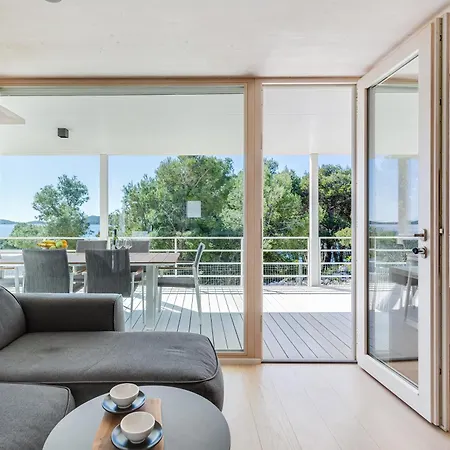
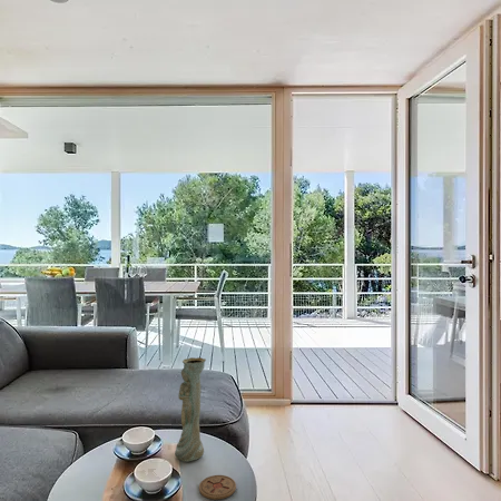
+ vase (189, 407)
+ coaster (217, 487)
